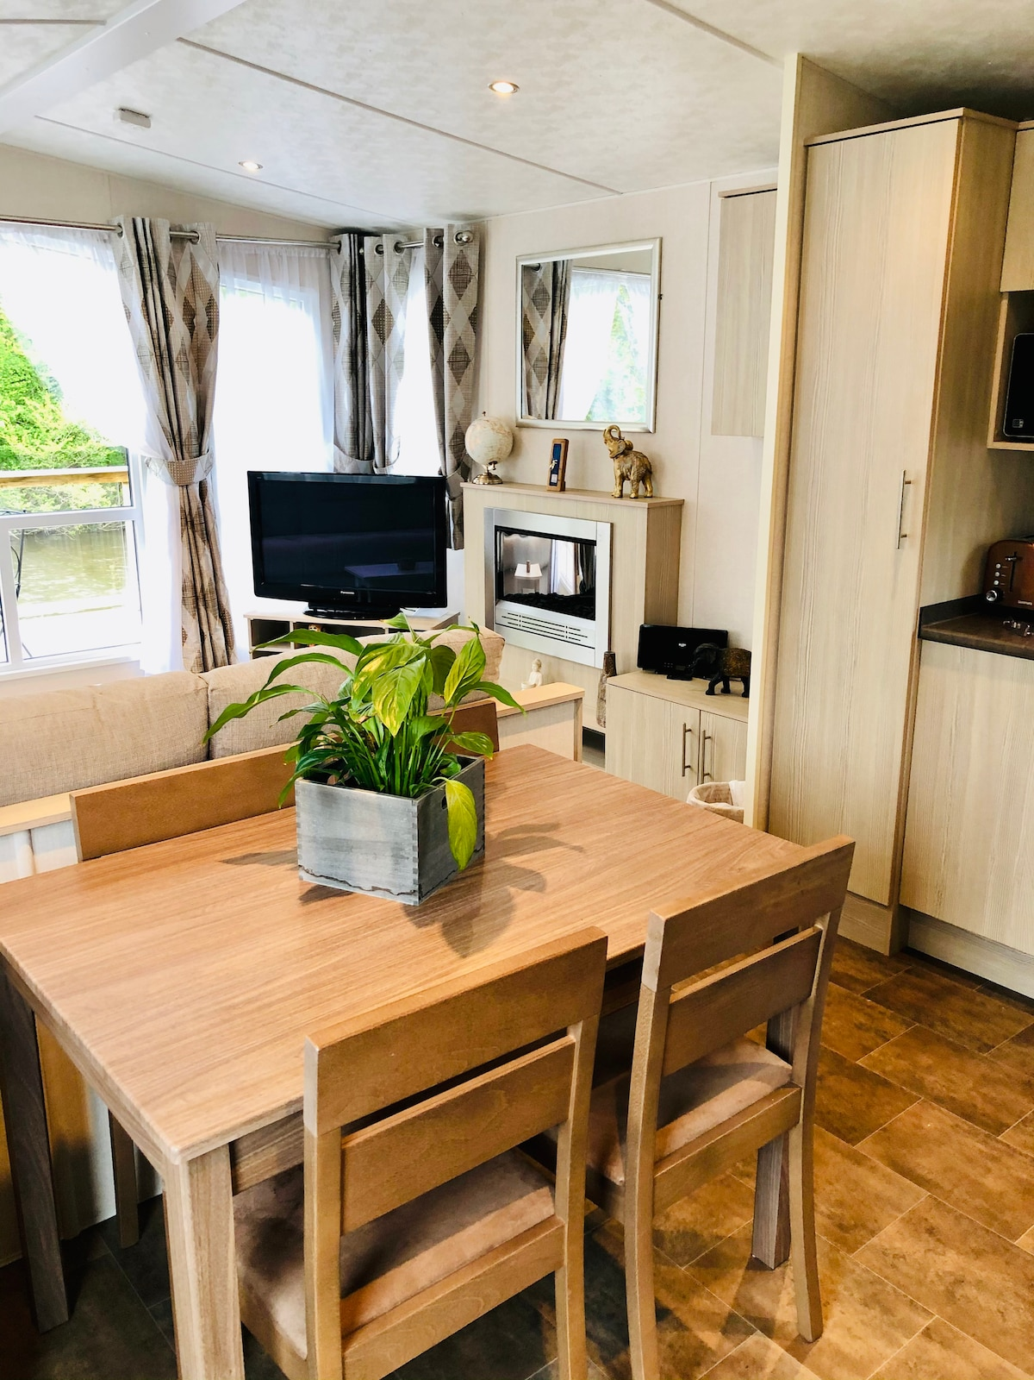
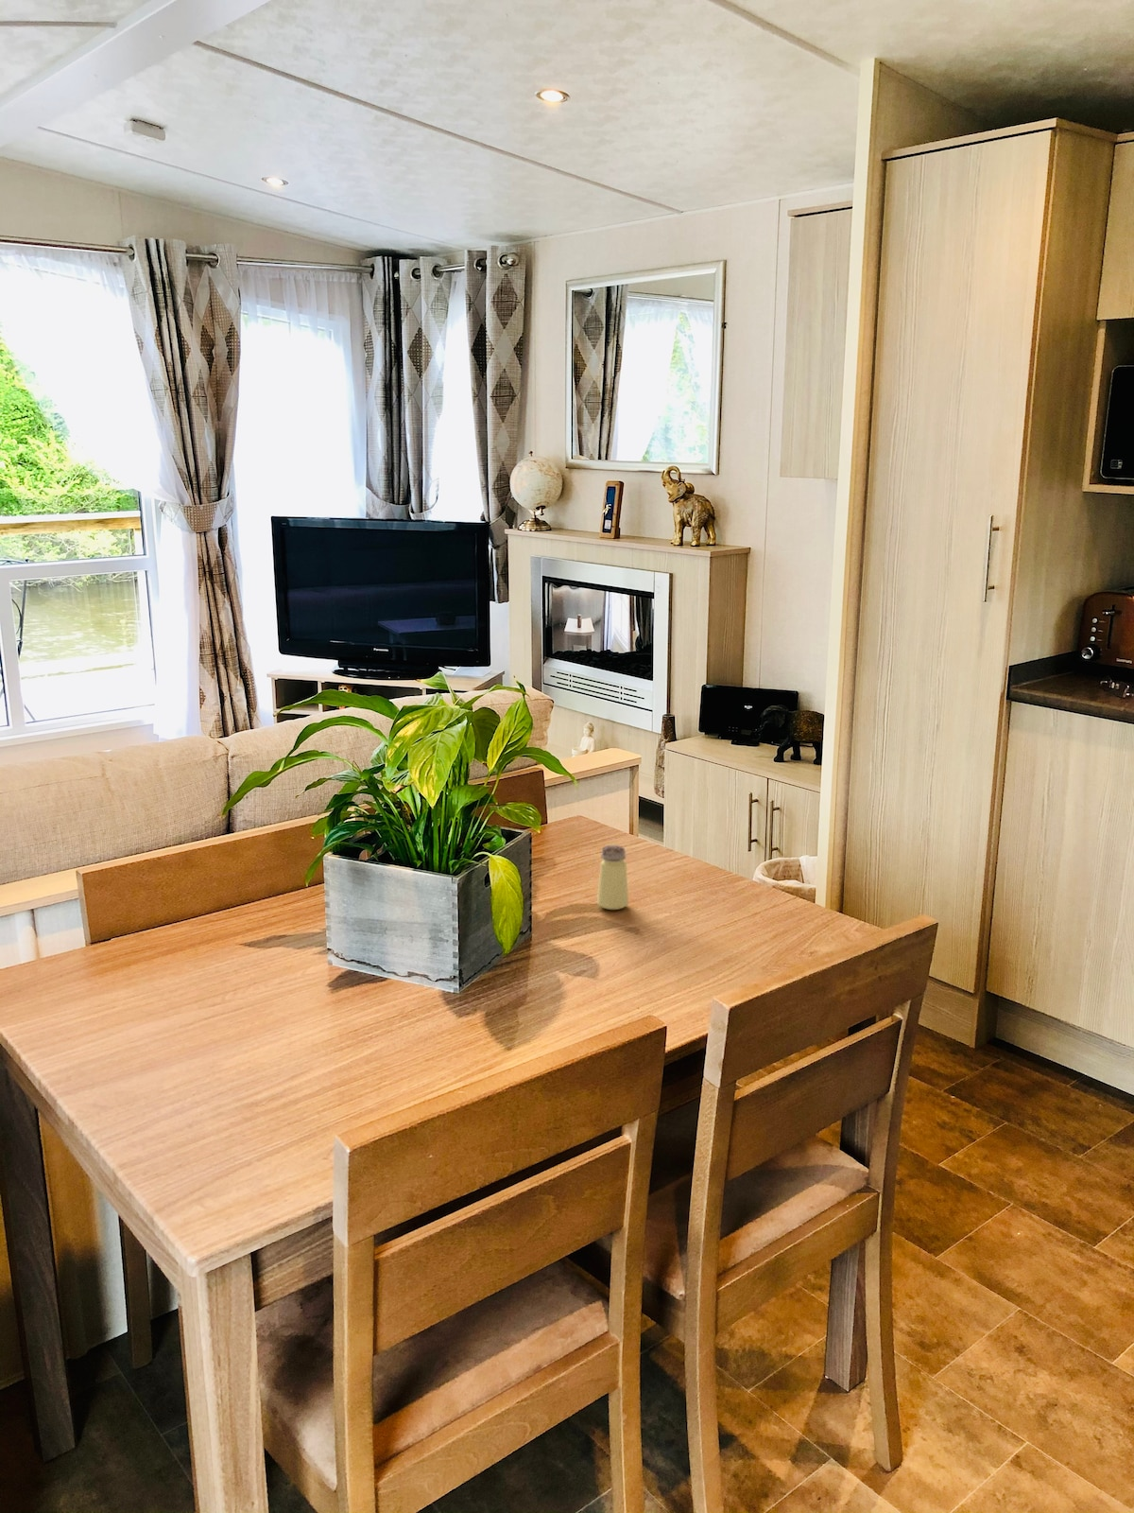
+ saltshaker (612, 876)
